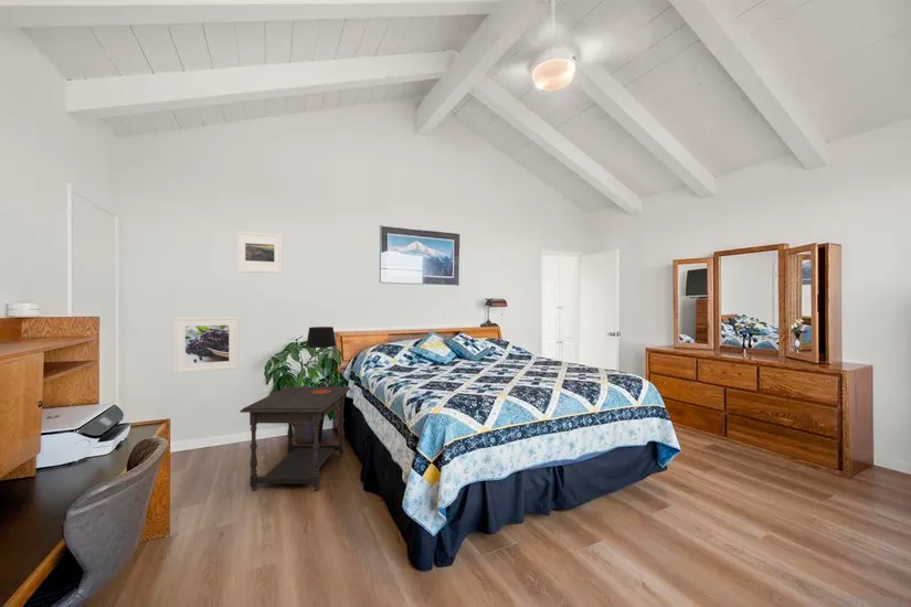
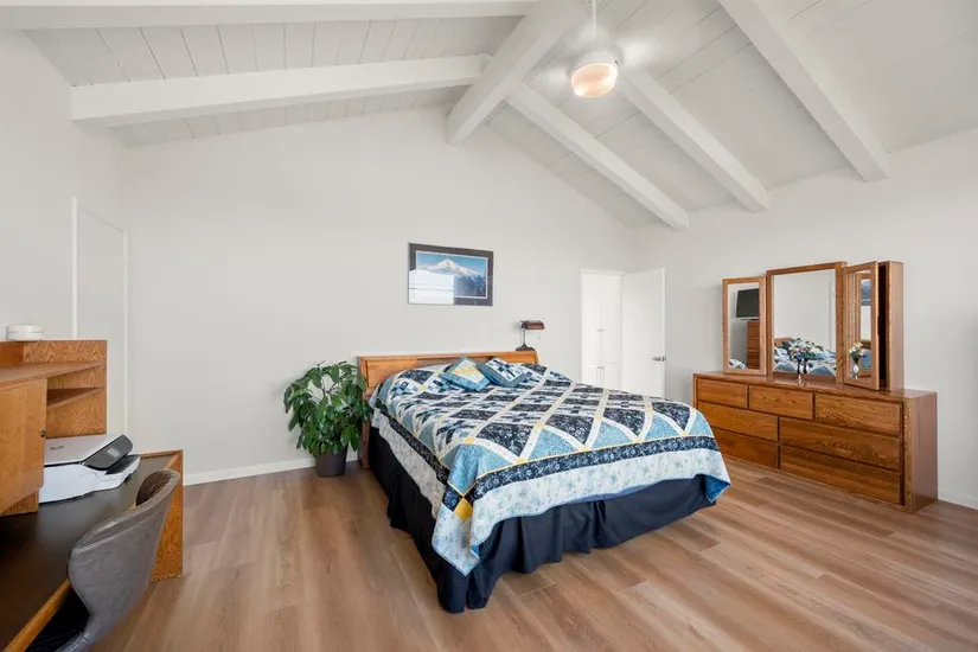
- side table (293, 434)
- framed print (208, 343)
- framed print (259, 252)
- table lamp (320, 349)
